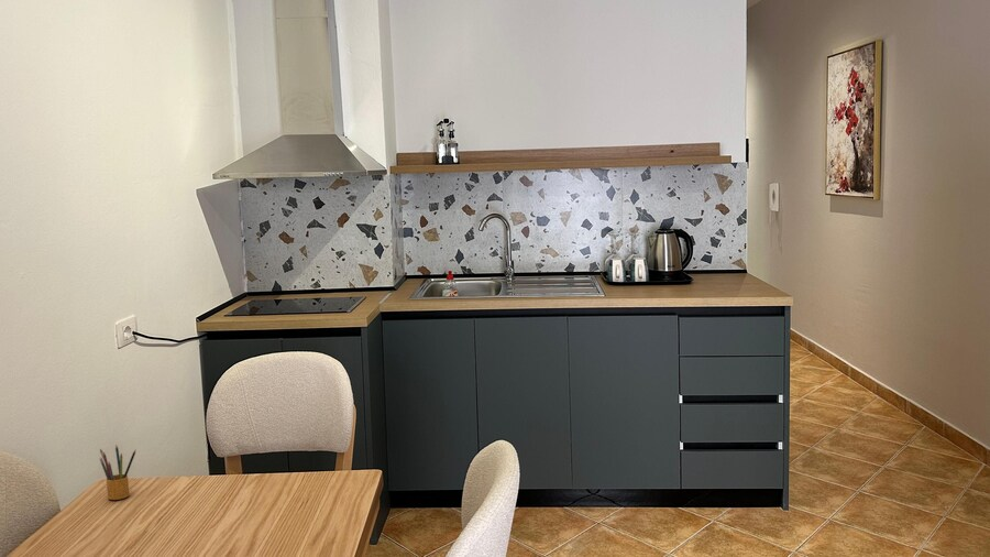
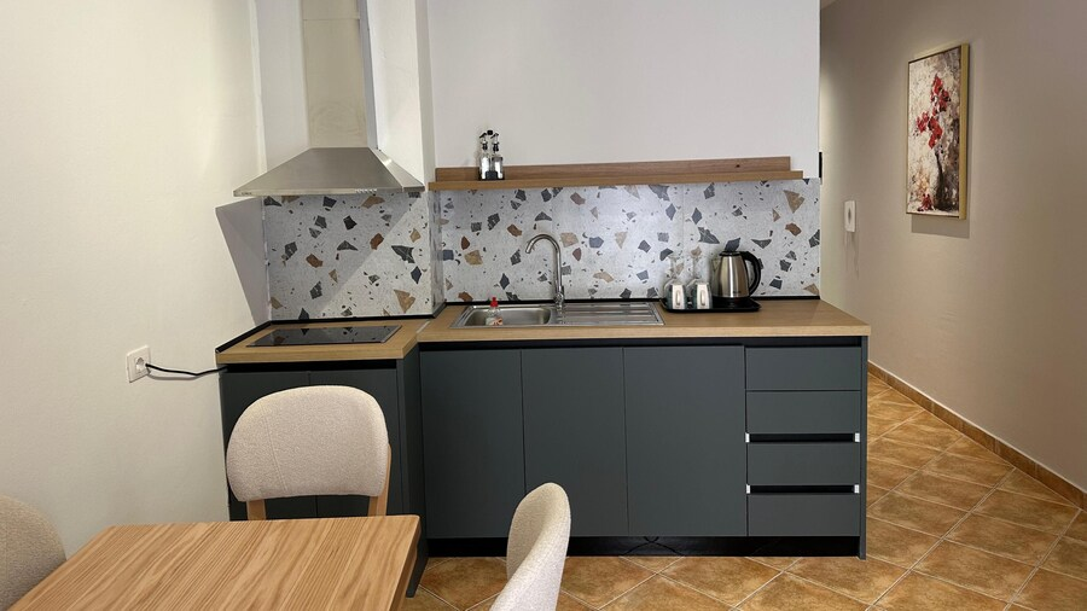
- pencil box (119, 472)
